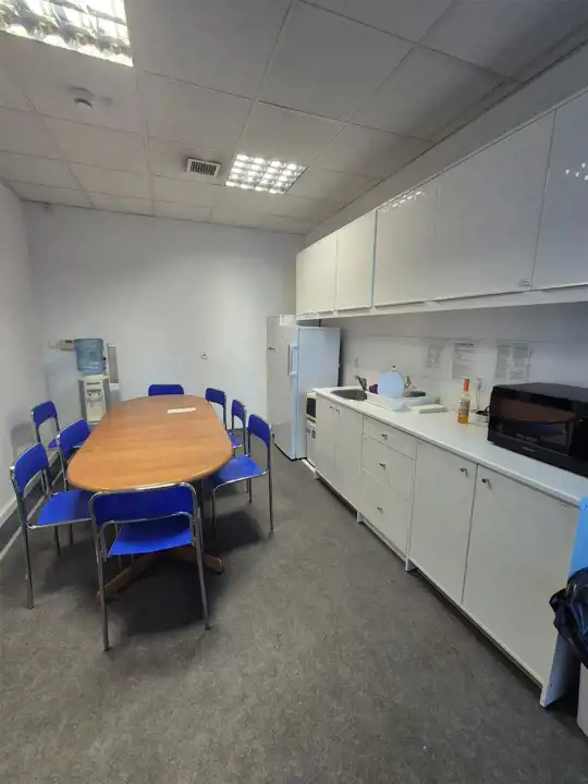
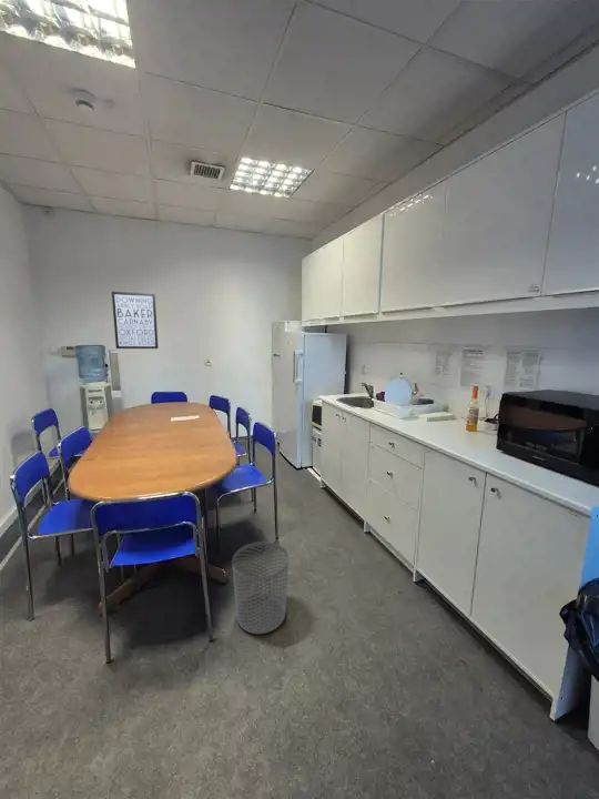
+ waste bin (261, 586)
+ wall art (135, 321)
